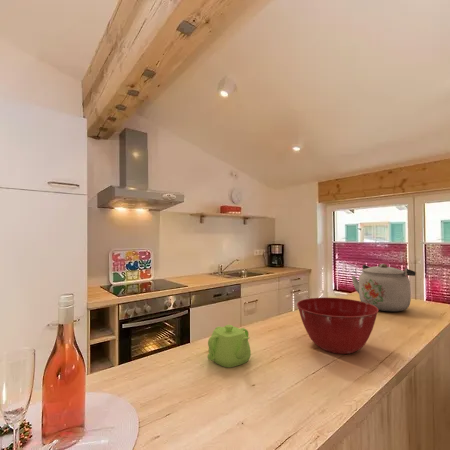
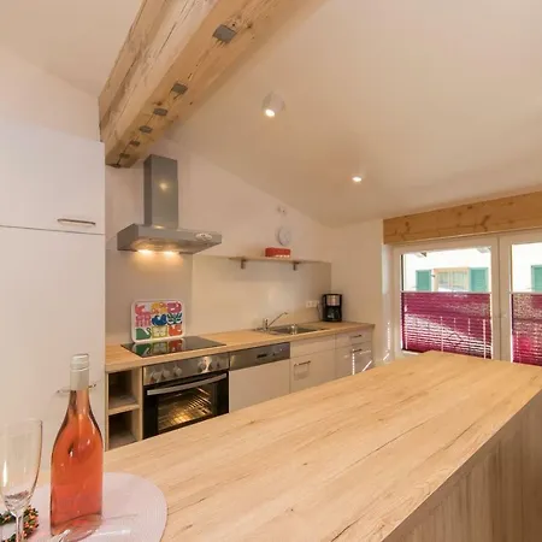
- mixing bowl (336, 325)
- teapot (231, 343)
- kettle (378, 284)
